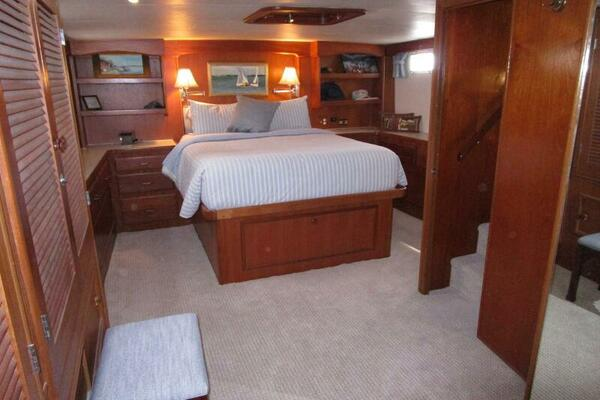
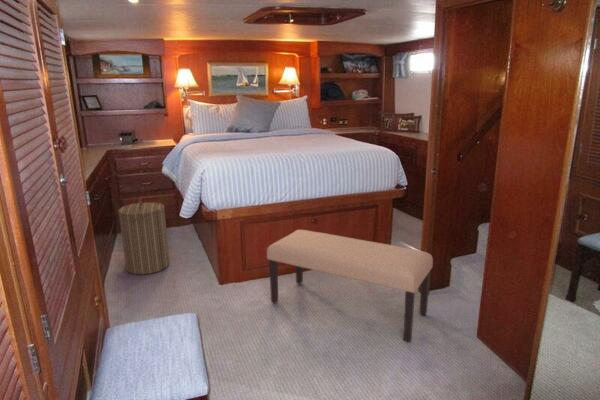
+ laundry hamper (144, 232)
+ bench (347, 277)
